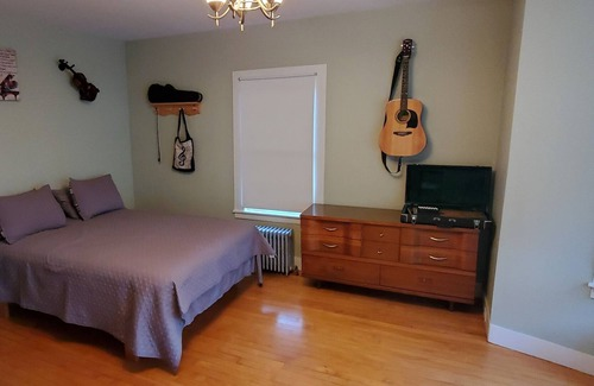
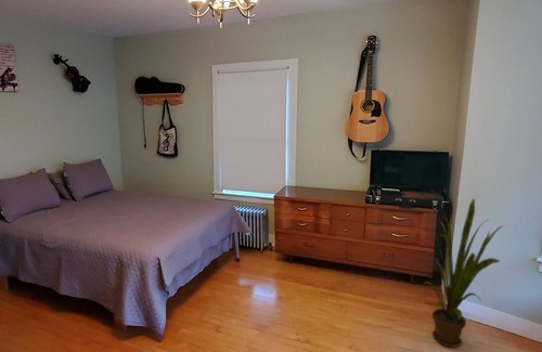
+ house plant (452, 272)
